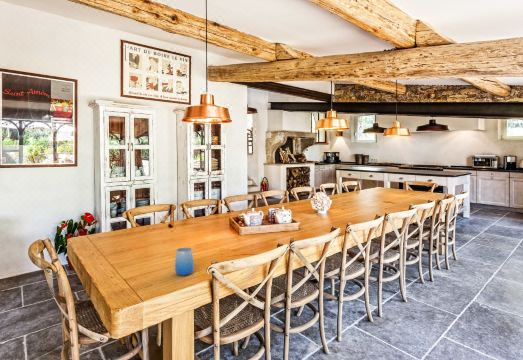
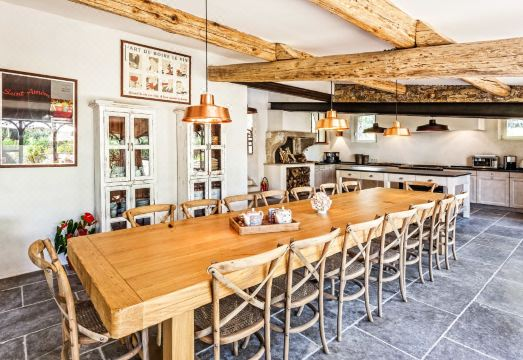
- cup (184, 261)
